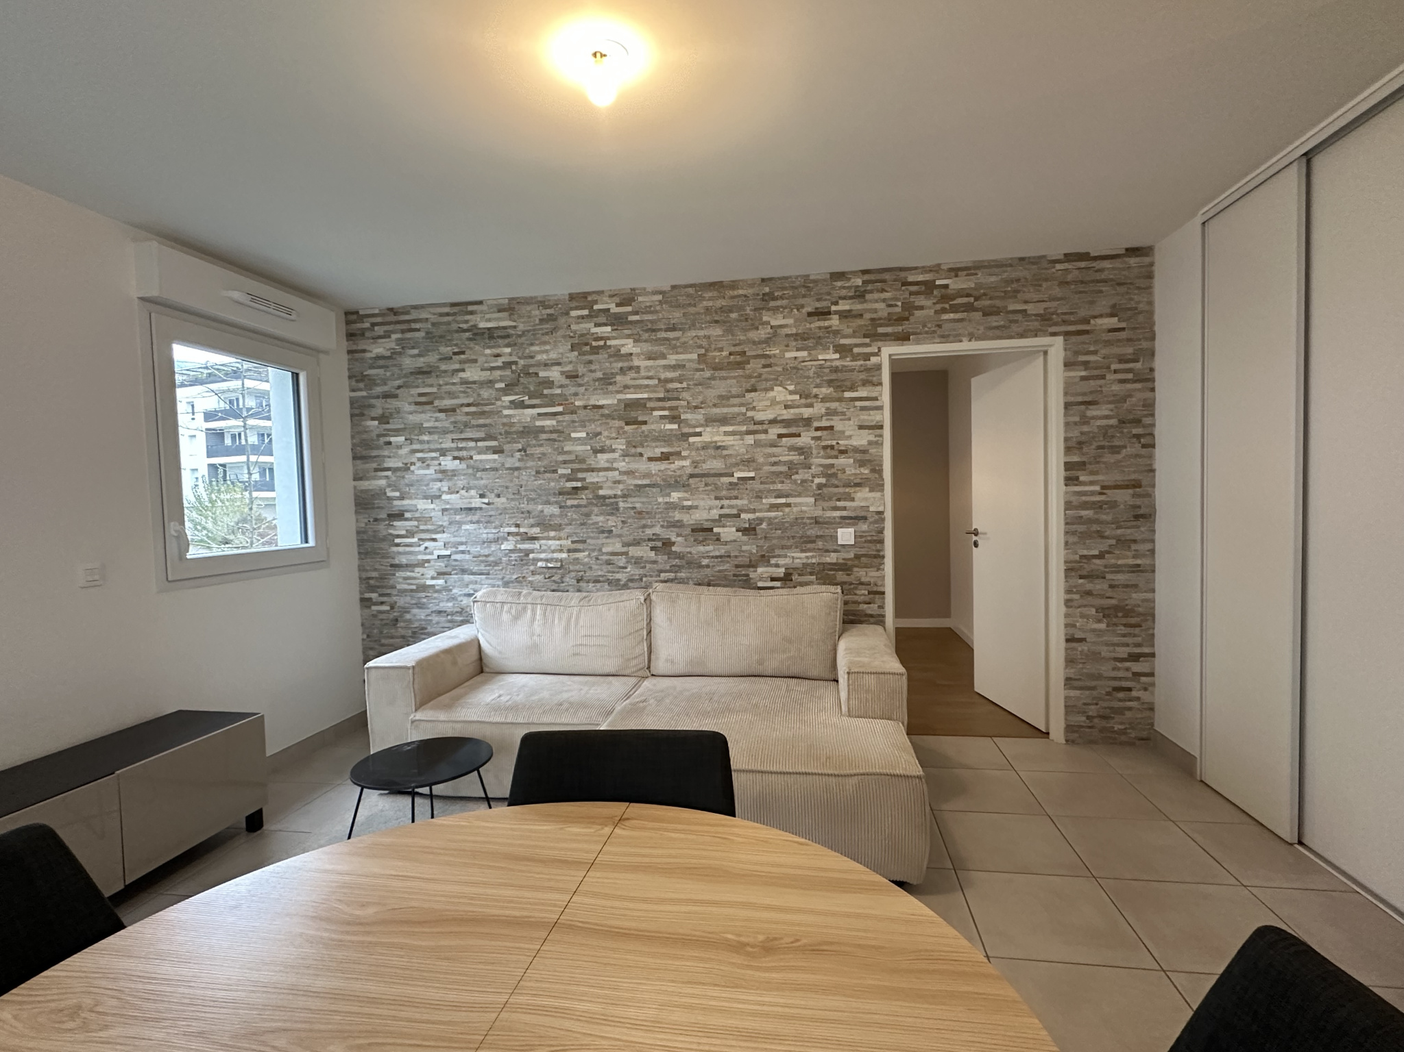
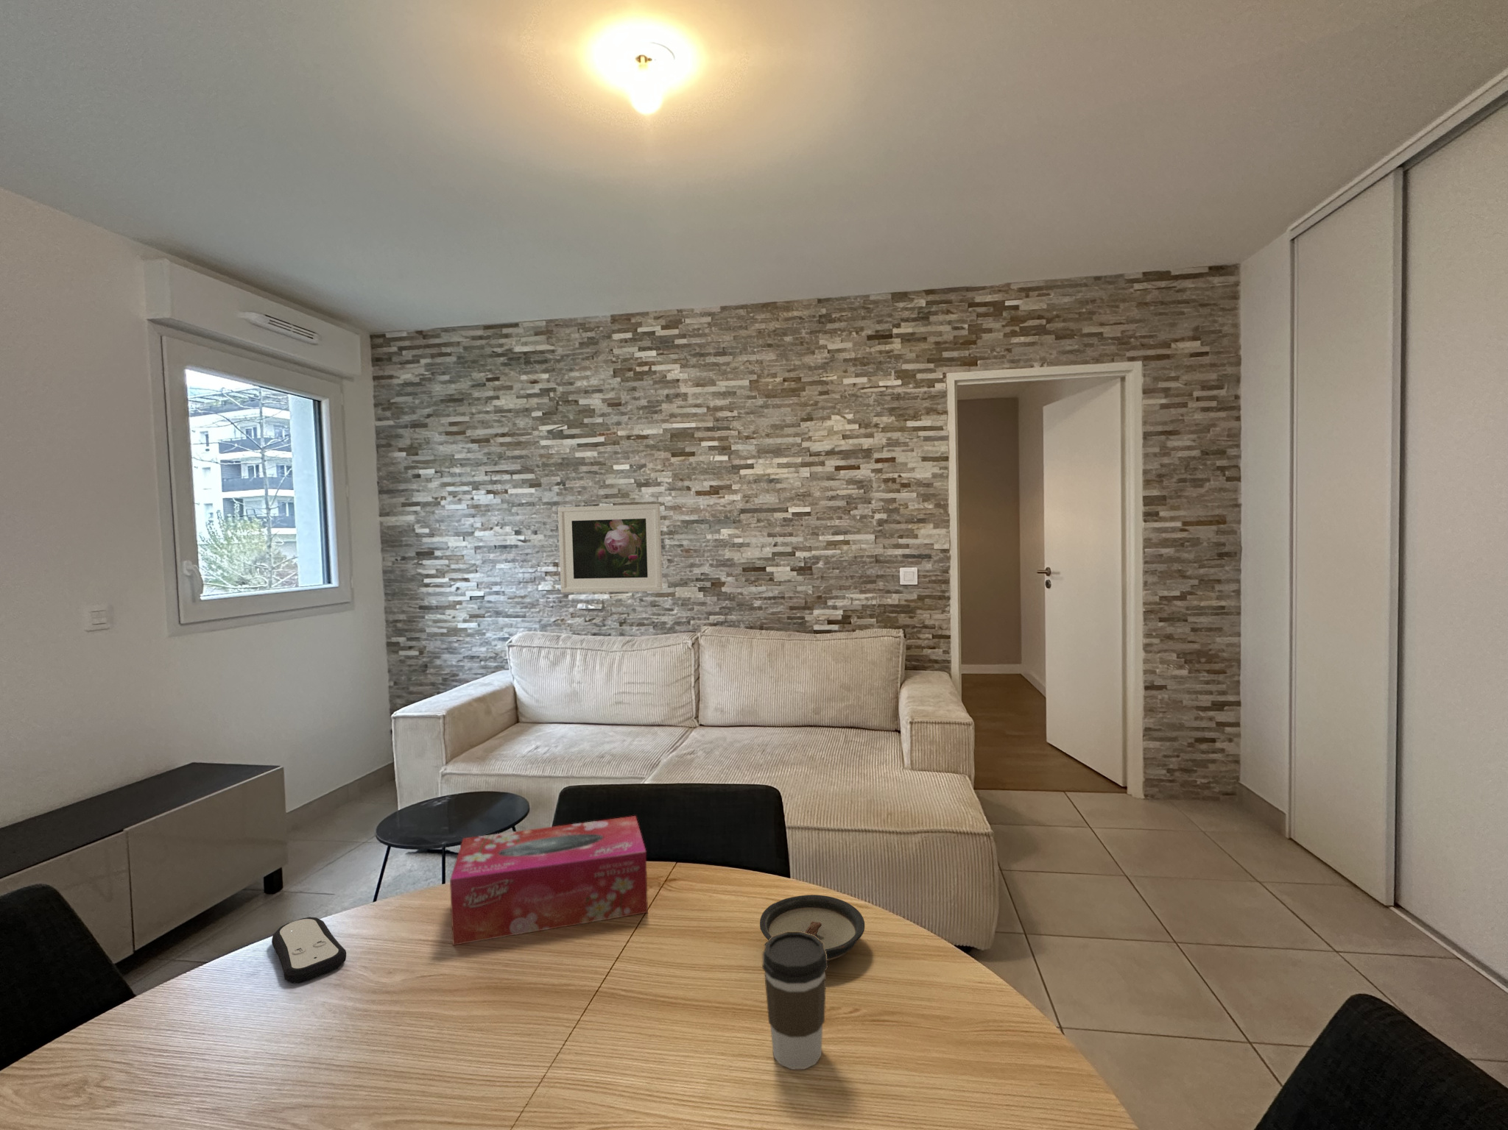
+ saucer (812, 933)
+ coffee cup (796, 999)
+ remote control (306, 946)
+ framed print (609, 548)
+ tissue box (553, 874)
